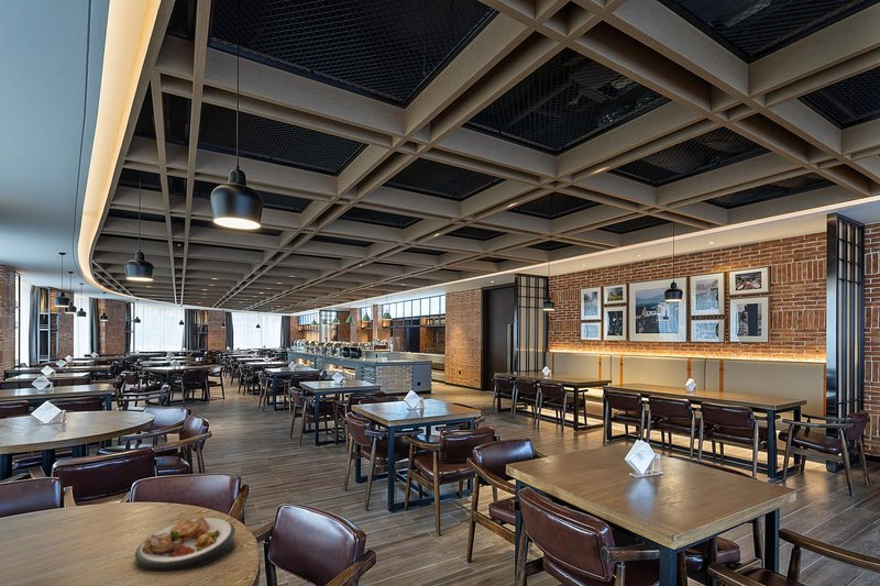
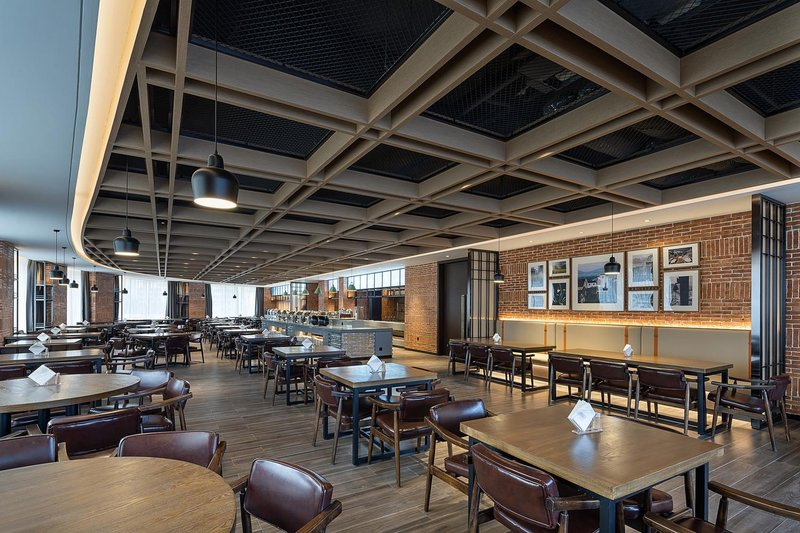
- plate (187, 539)
